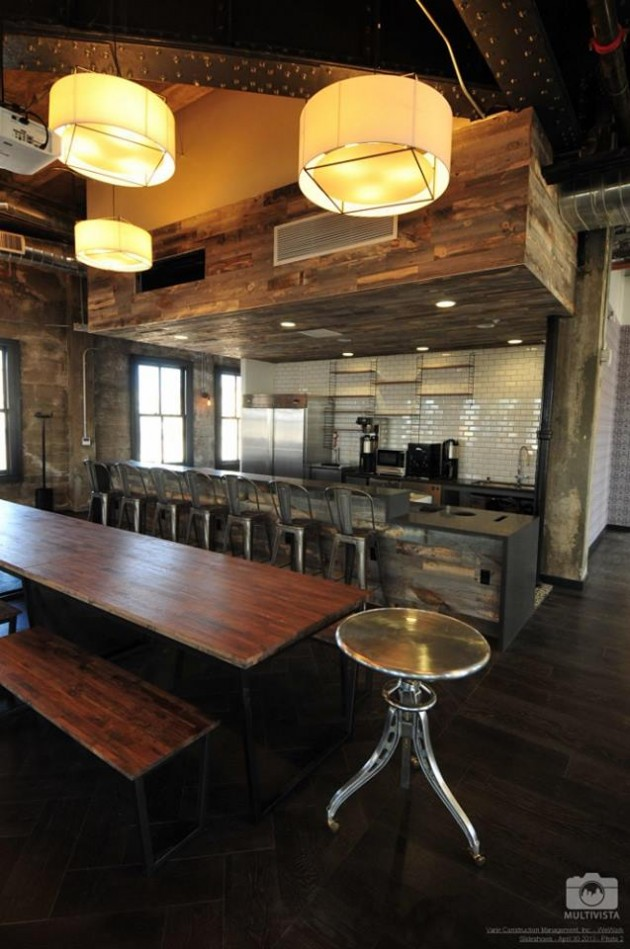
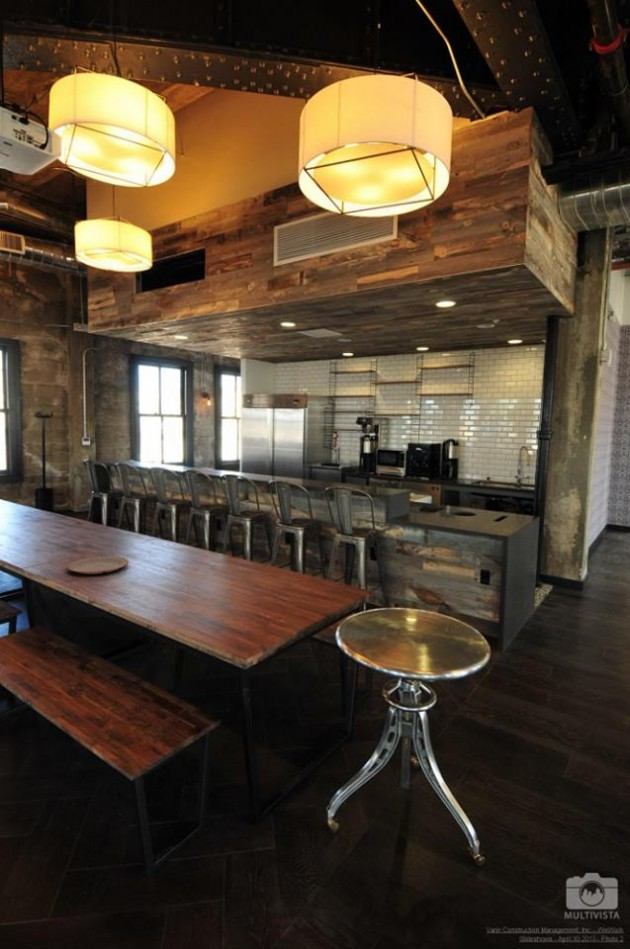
+ plate (98, 565)
